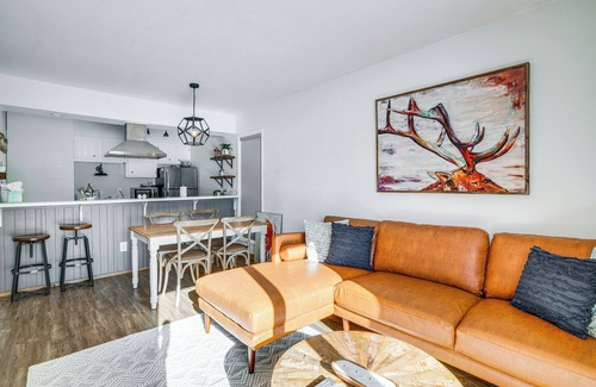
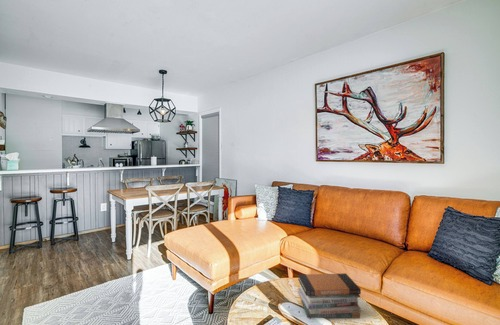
+ book stack (327, 295)
